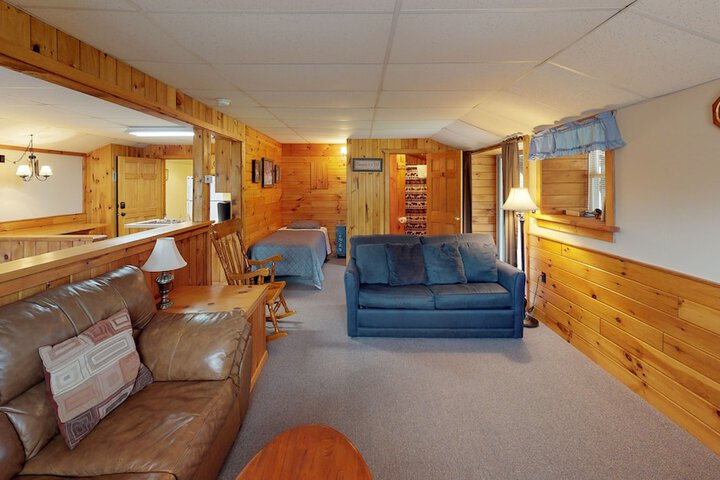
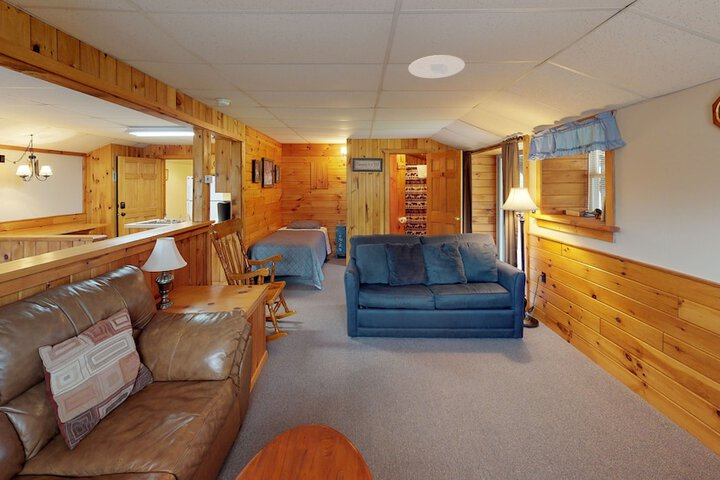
+ recessed light (436, 64)
